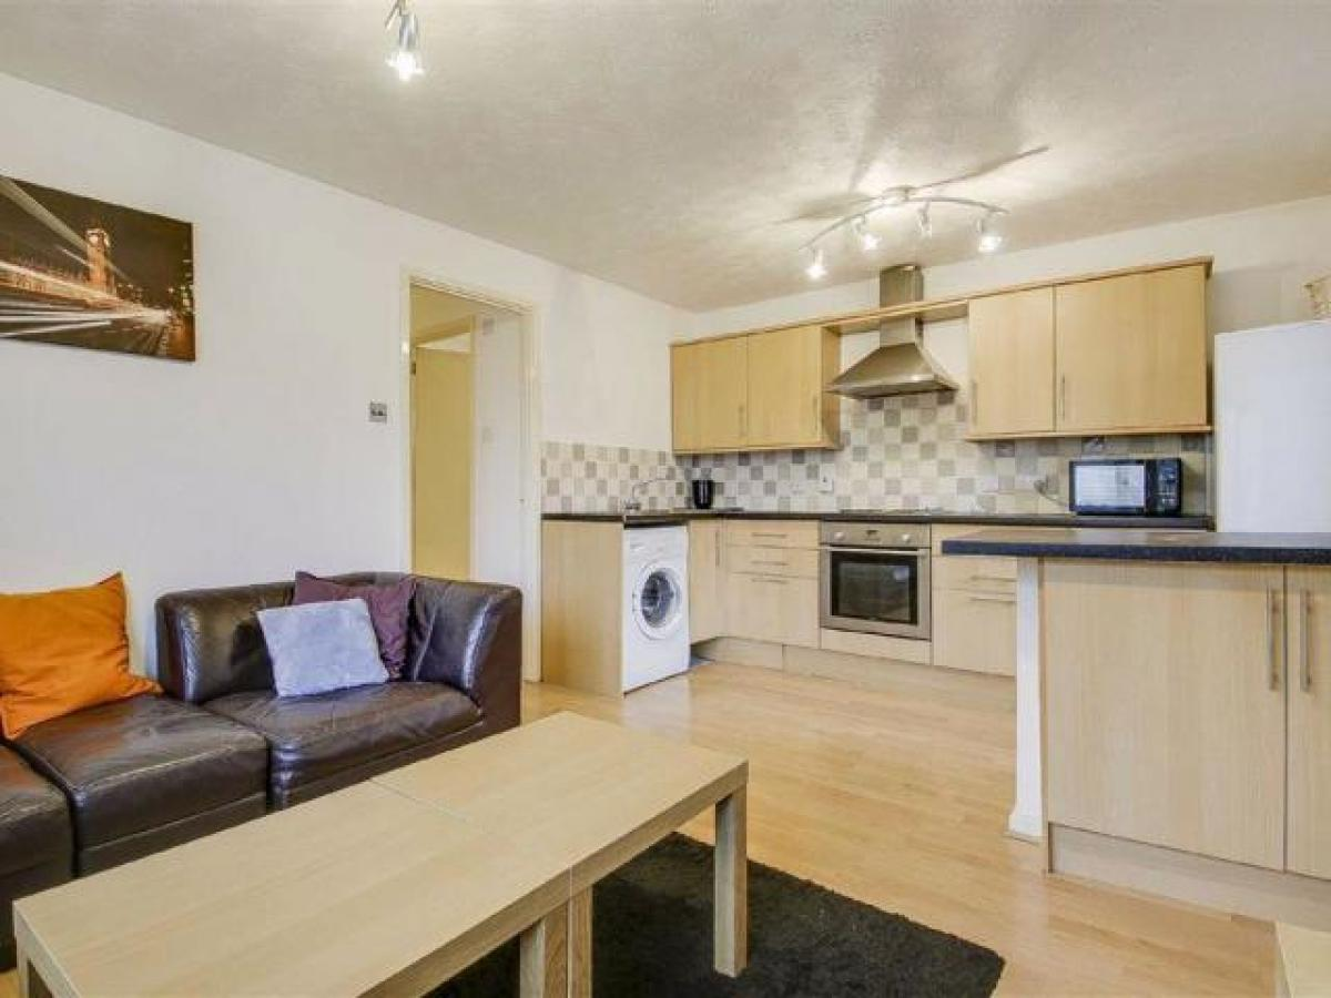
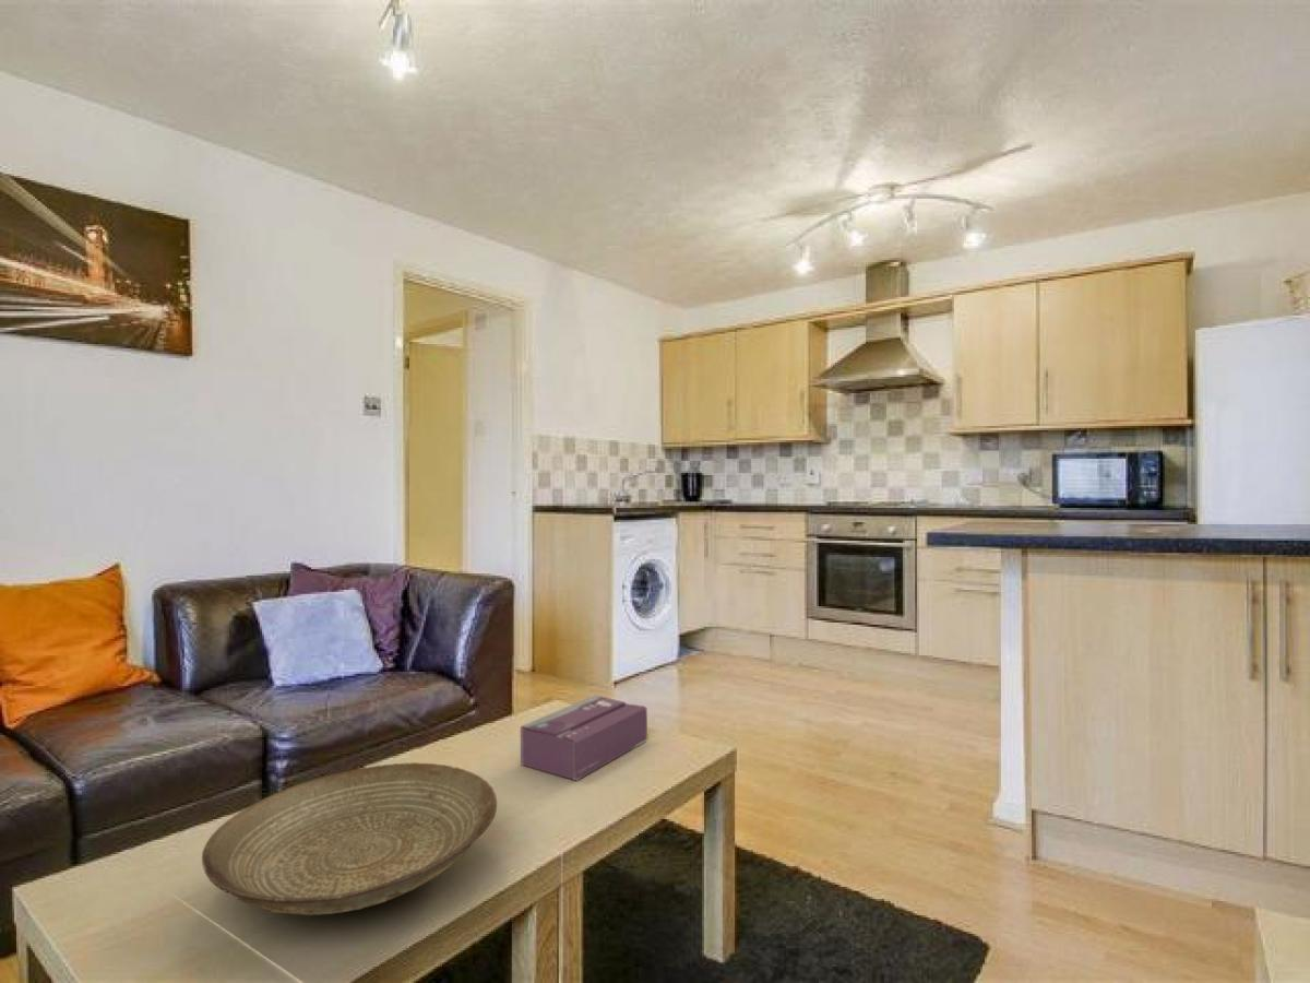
+ decorative bowl (360, 850)
+ tissue box (586, 733)
